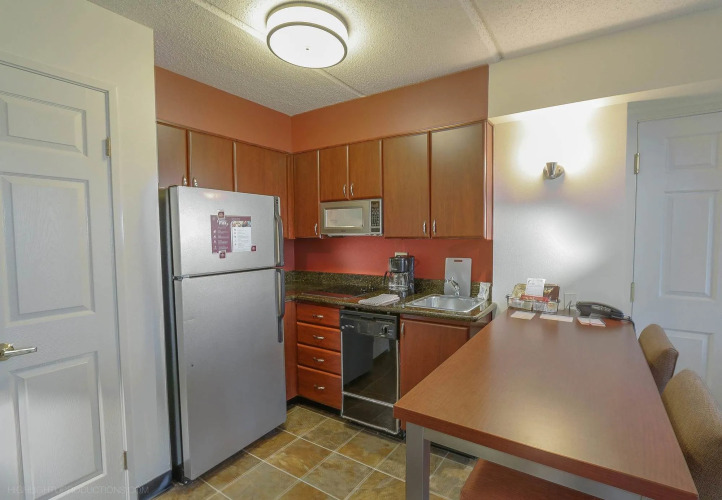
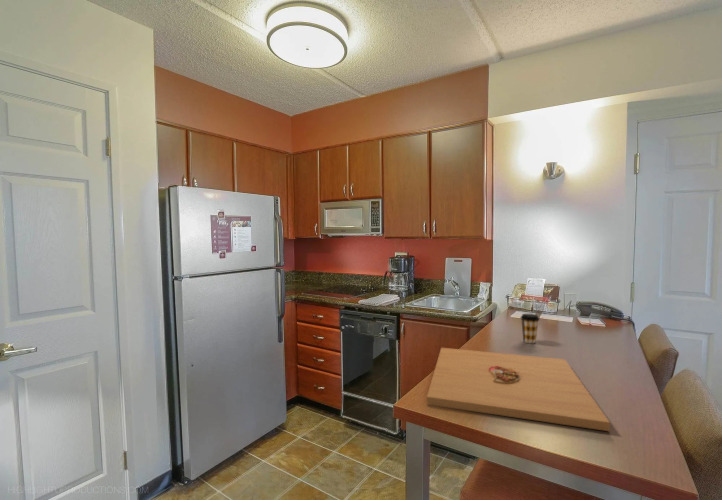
+ platter (504, 376)
+ coffee cup (529, 328)
